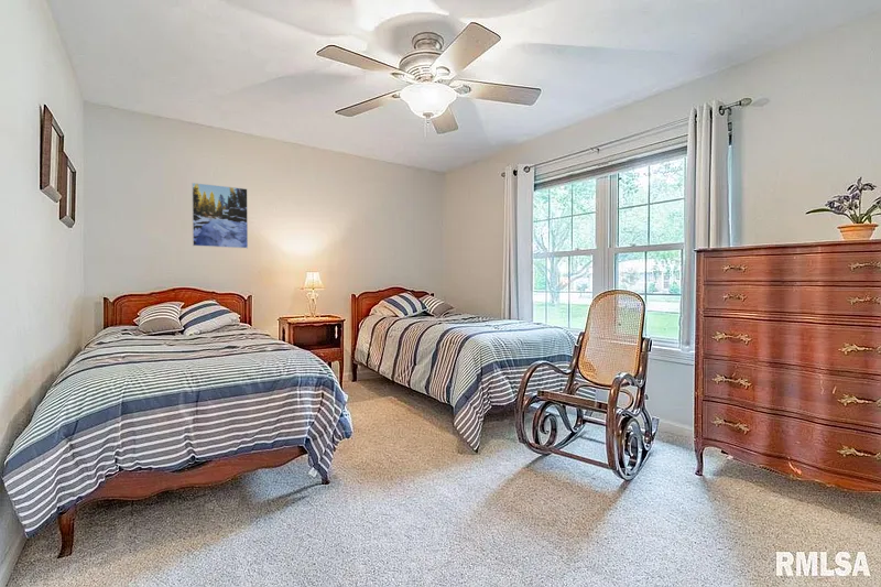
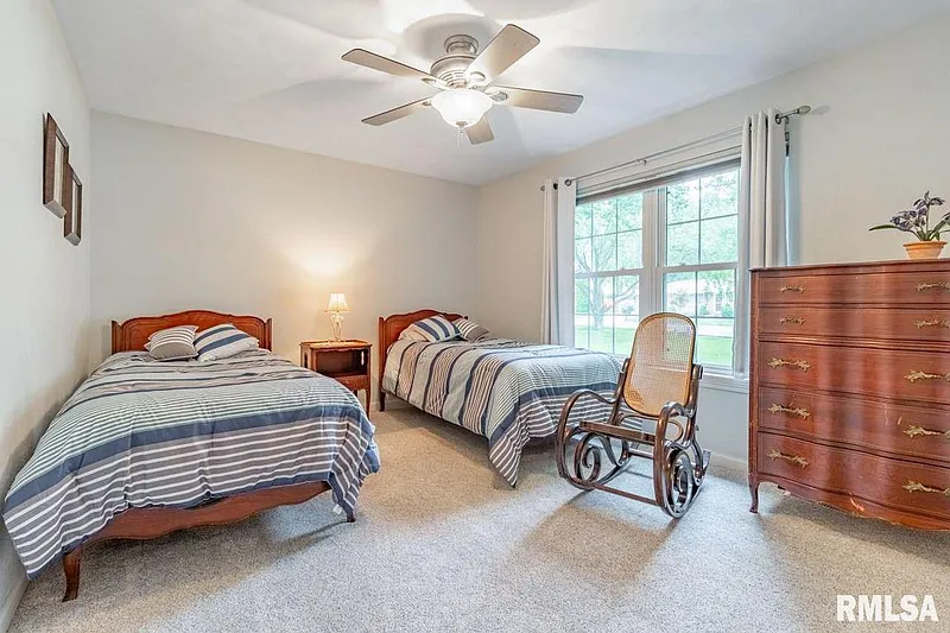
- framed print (220, 216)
